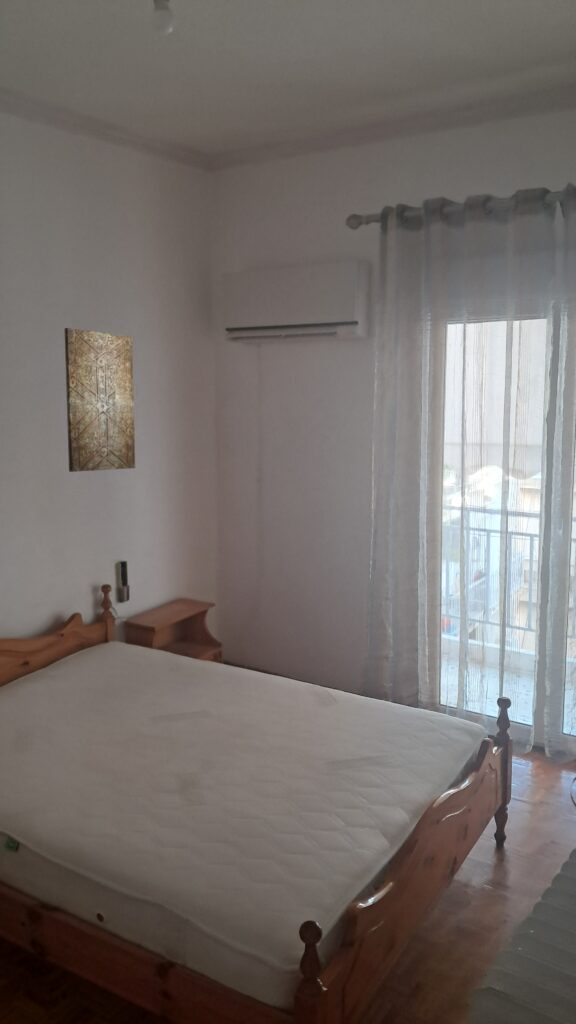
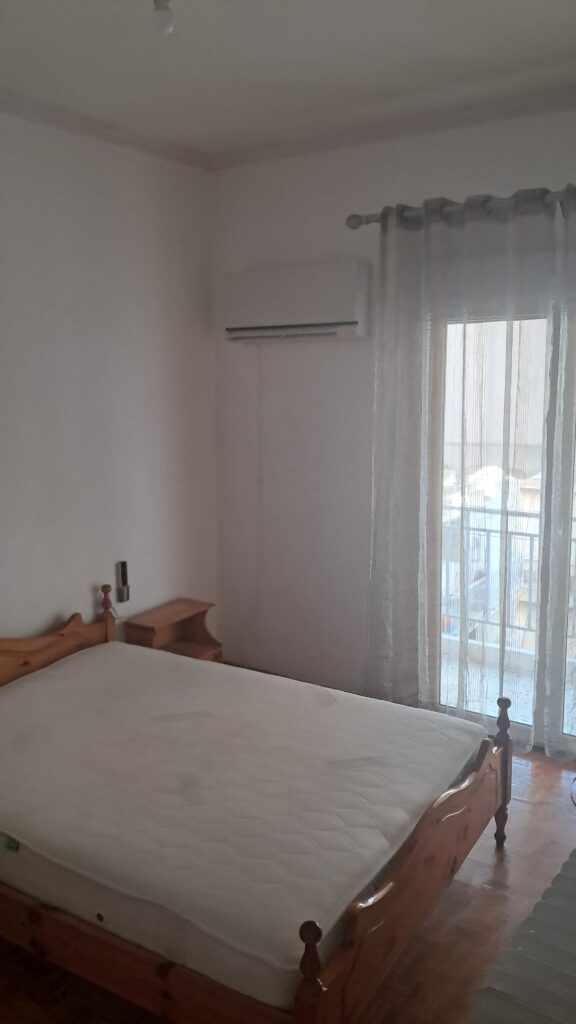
- wall art (101, 401)
